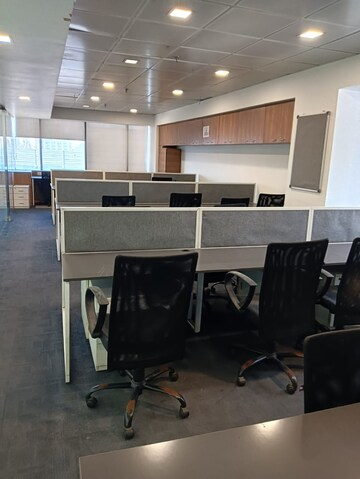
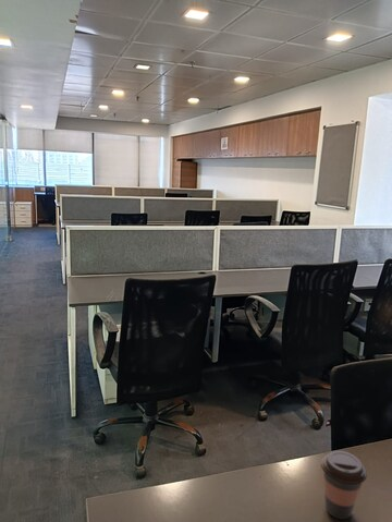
+ coffee cup (341, 485)
